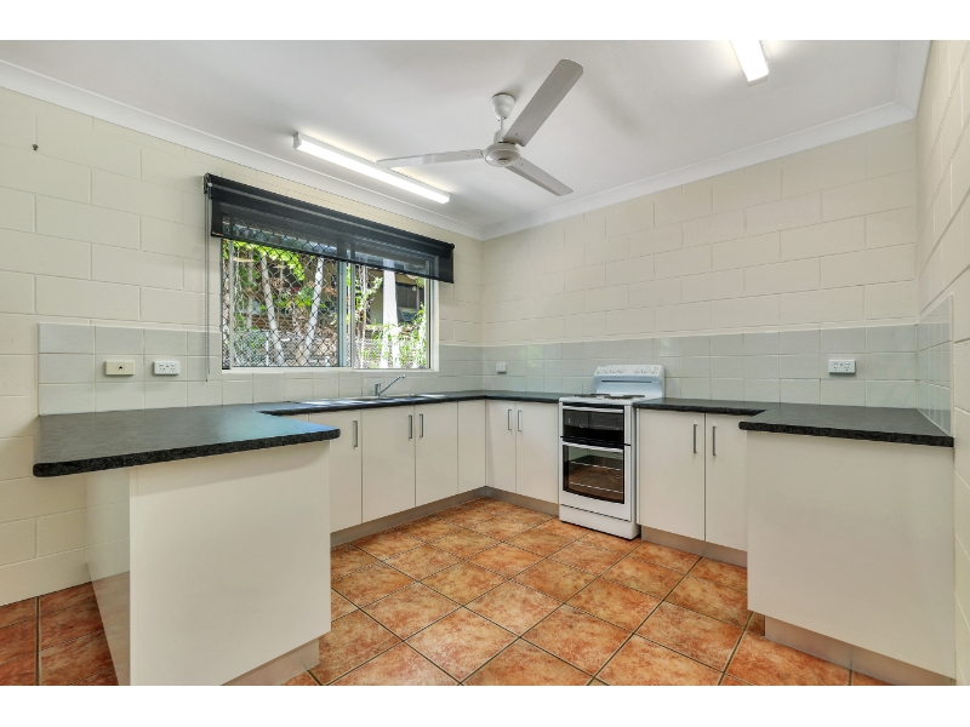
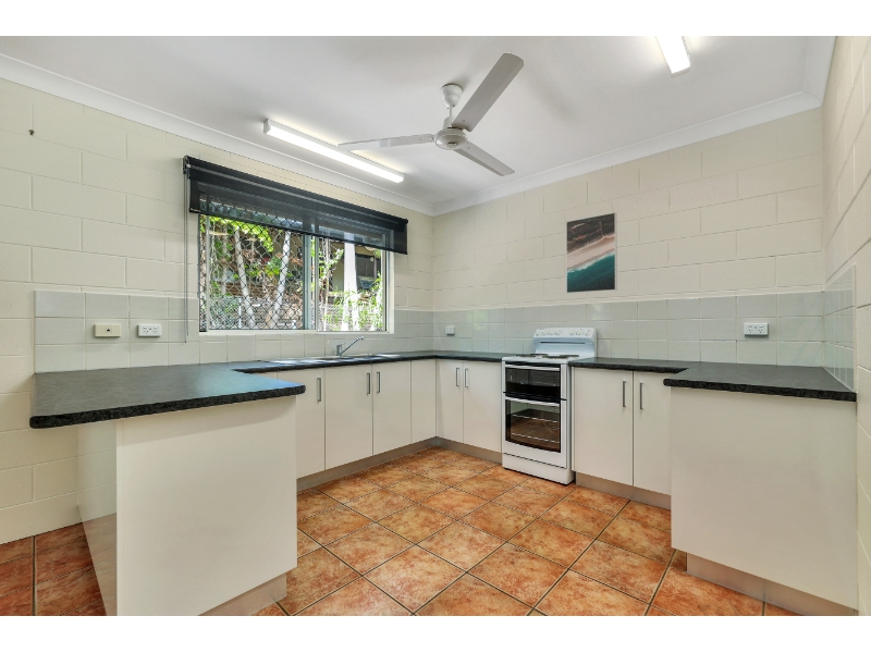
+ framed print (590, 254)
